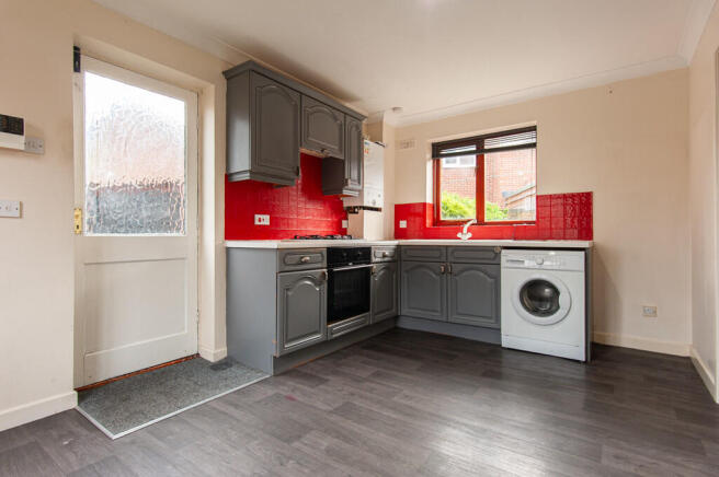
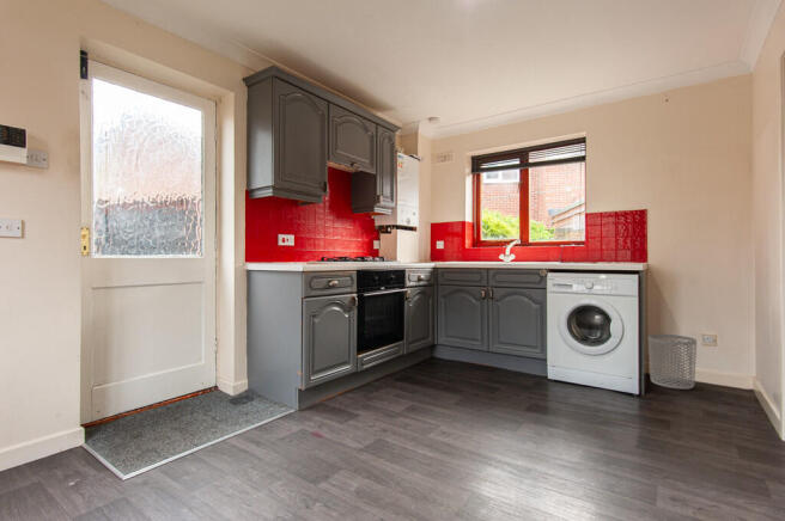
+ waste bin (671, 361)
